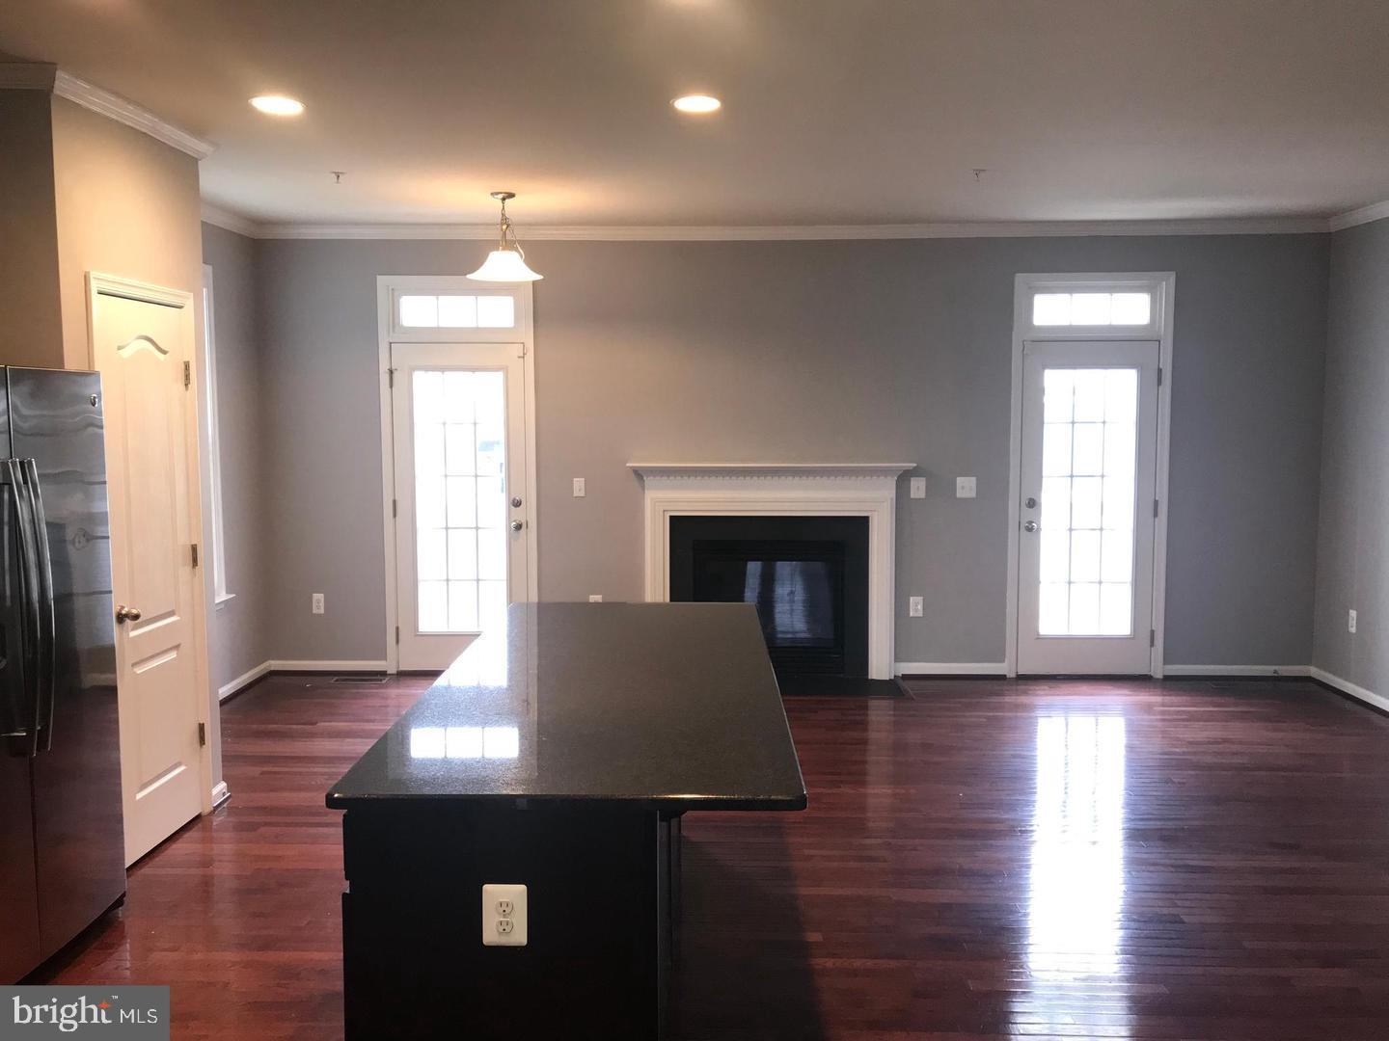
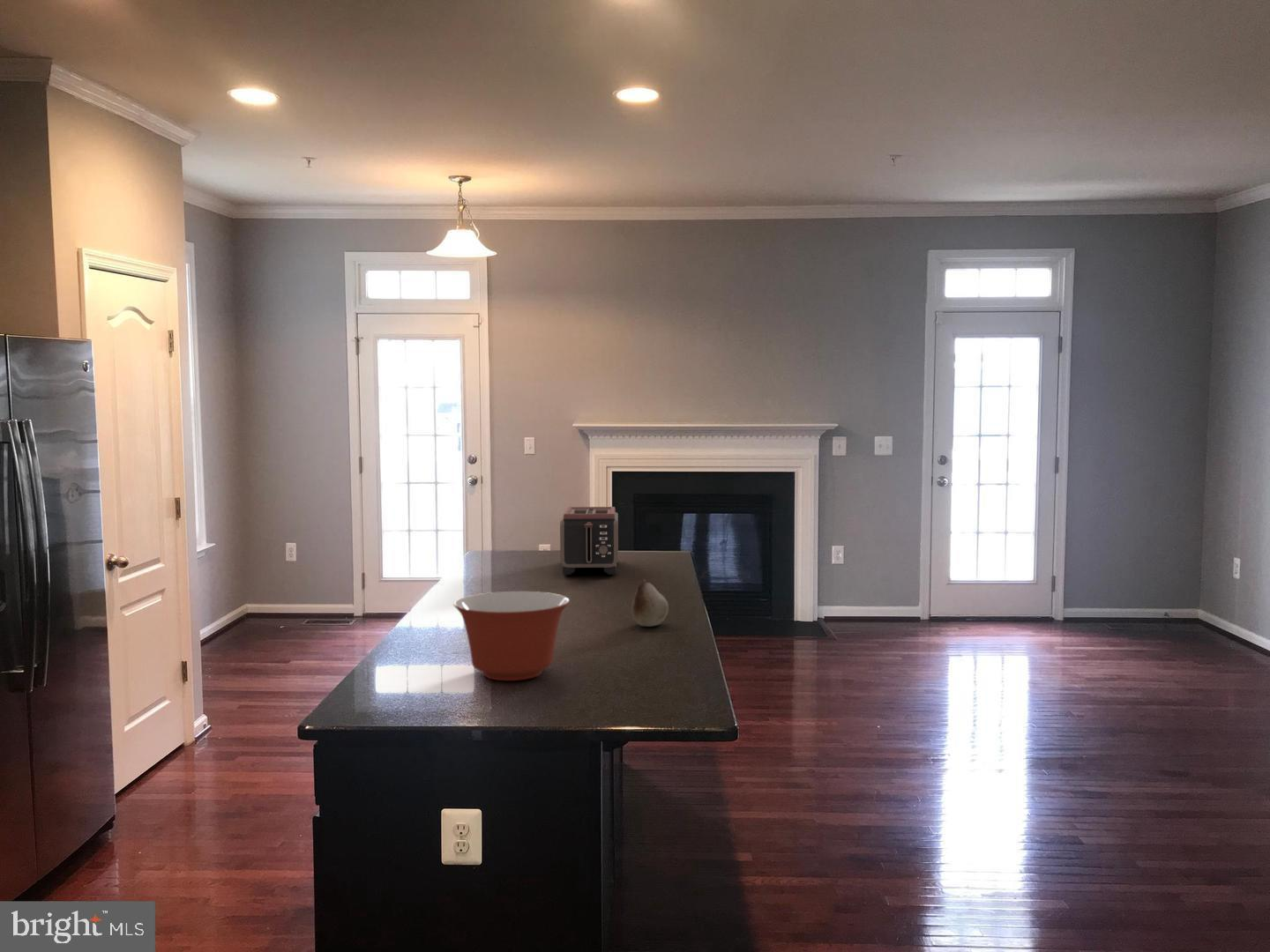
+ fruit (650, 602)
+ mixing bowl (512, 636)
+ toaster (590, 539)
